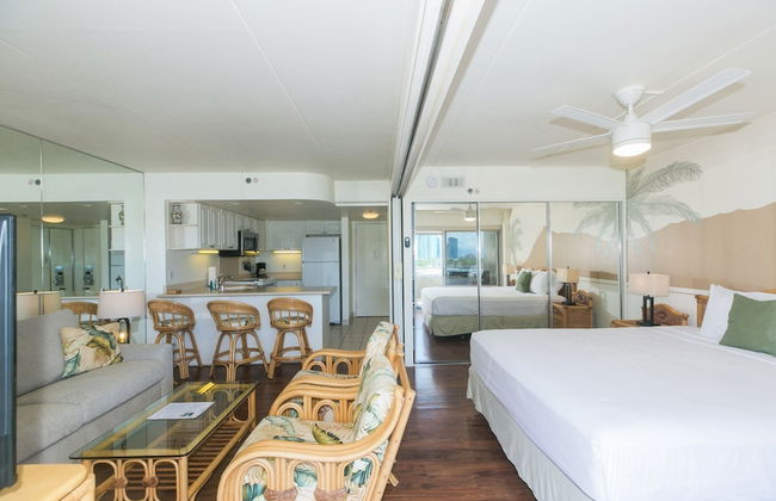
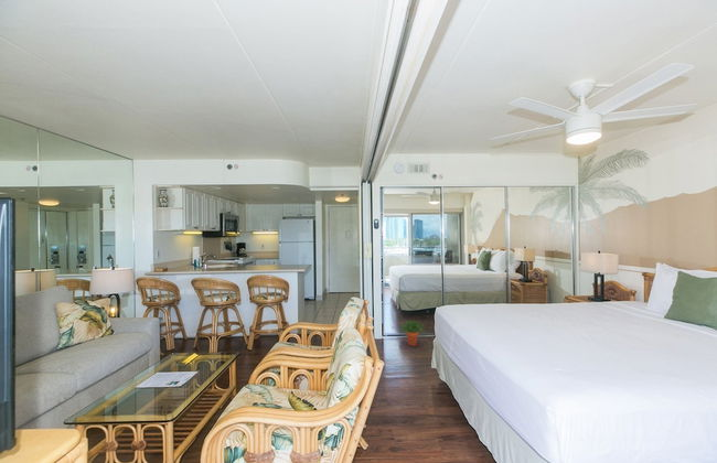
+ potted plant (411, 332)
